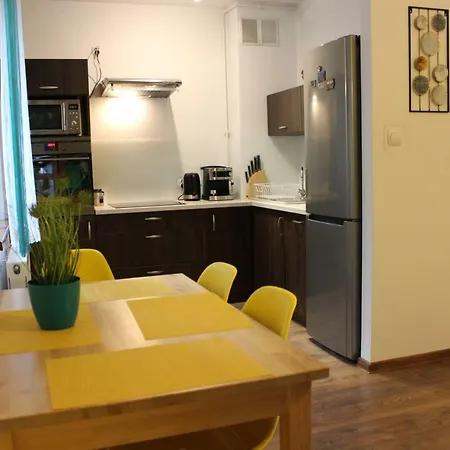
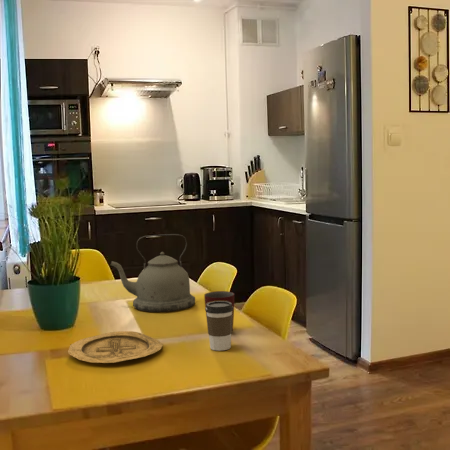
+ mug (219, 300)
+ plate (116, 347)
+ kettle (158, 270)
+ coffee cup (219, 325)
